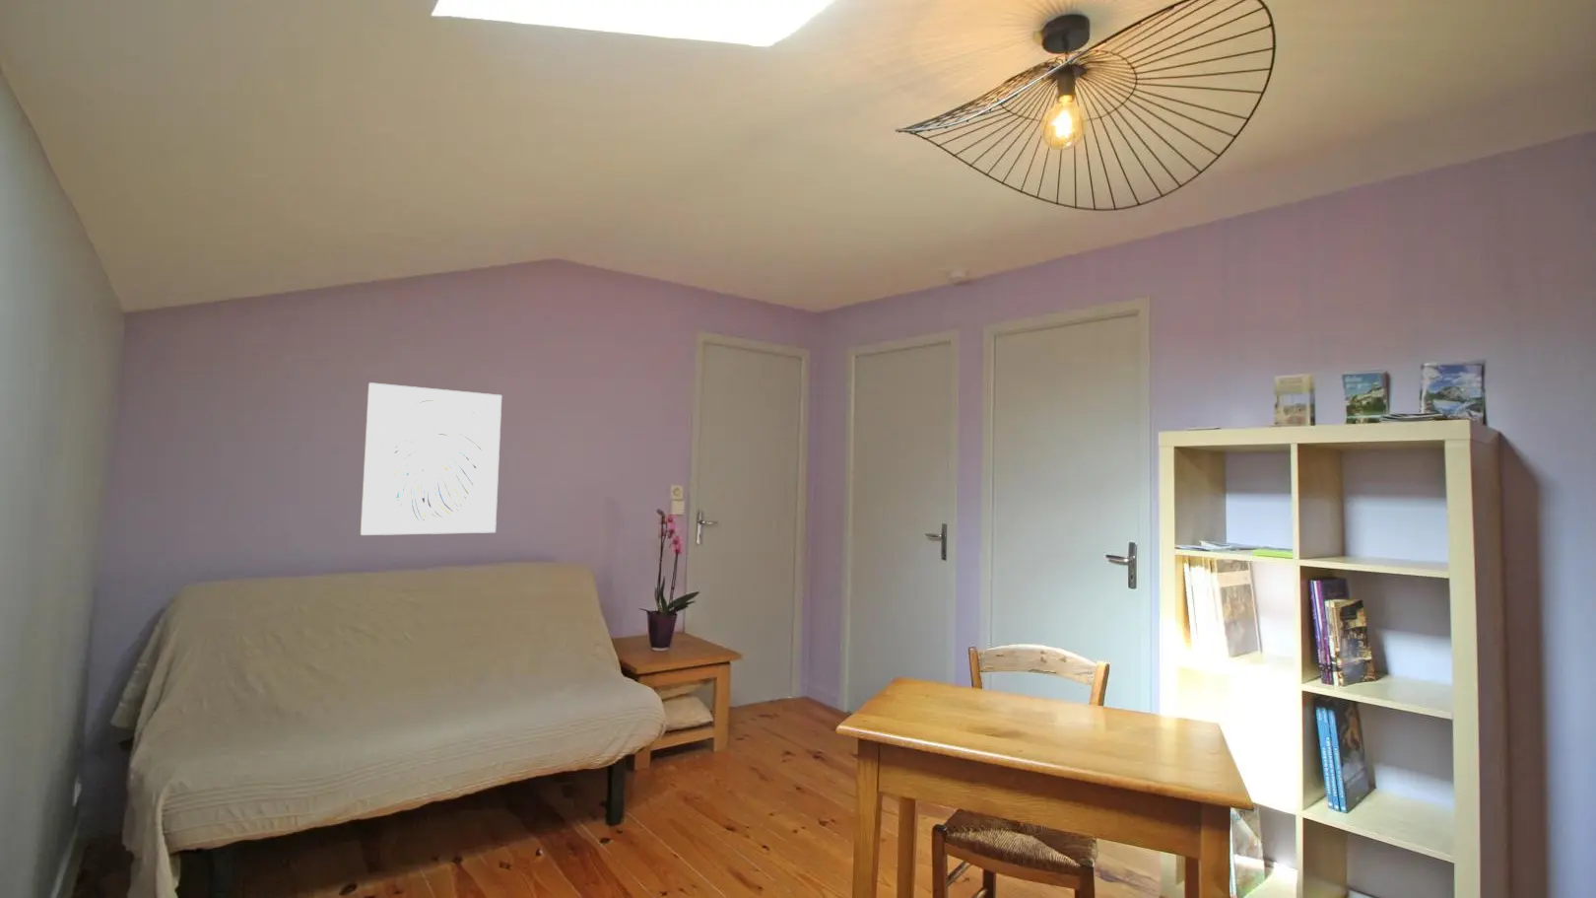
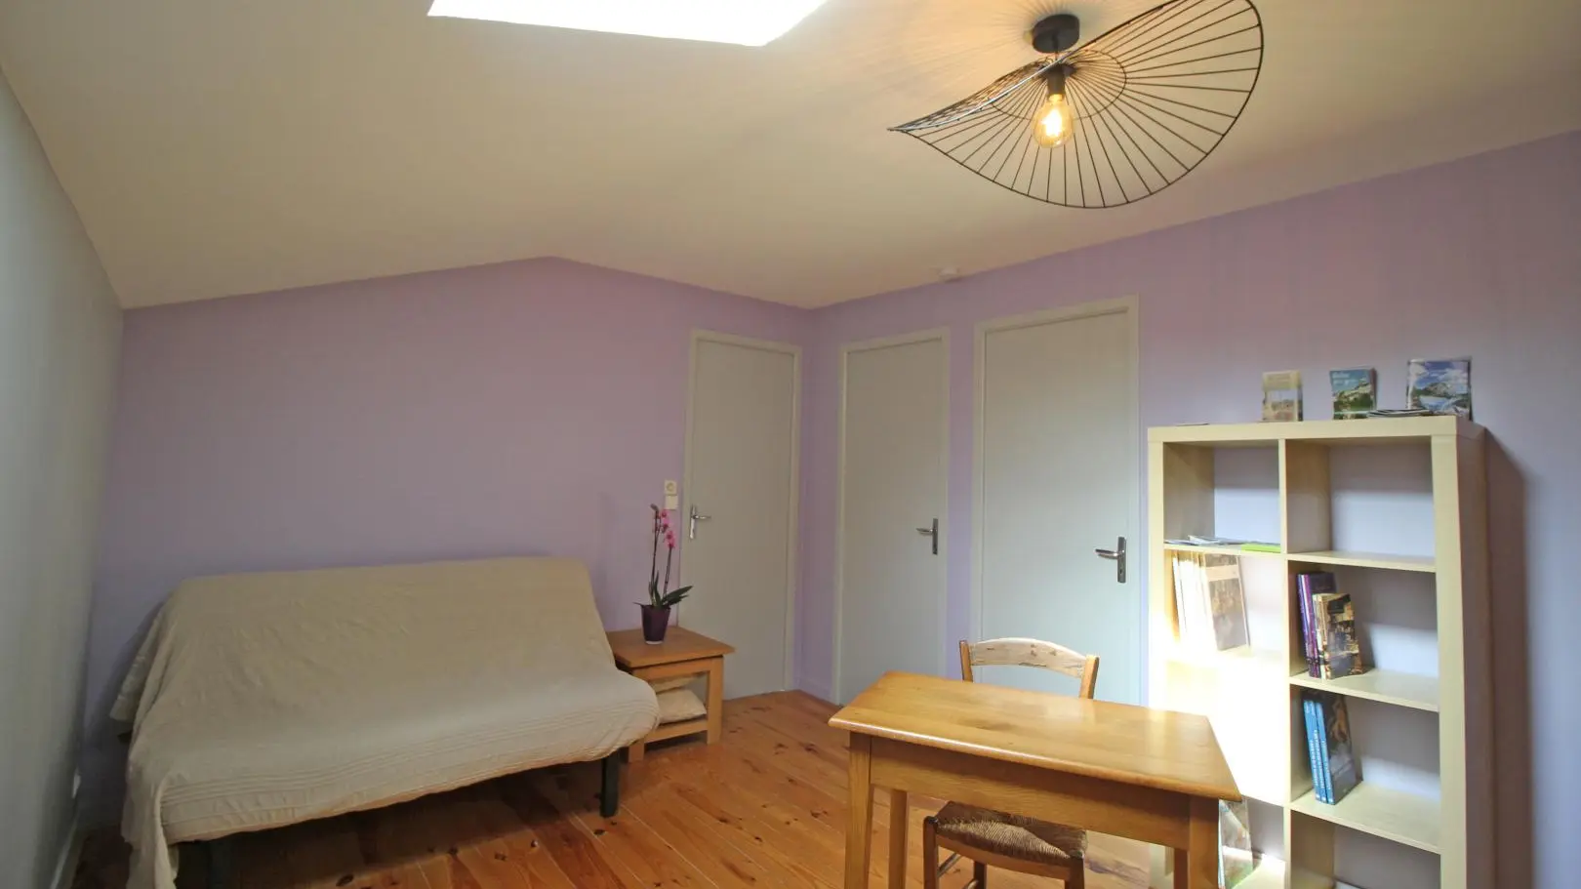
- wall art (434, 461)
